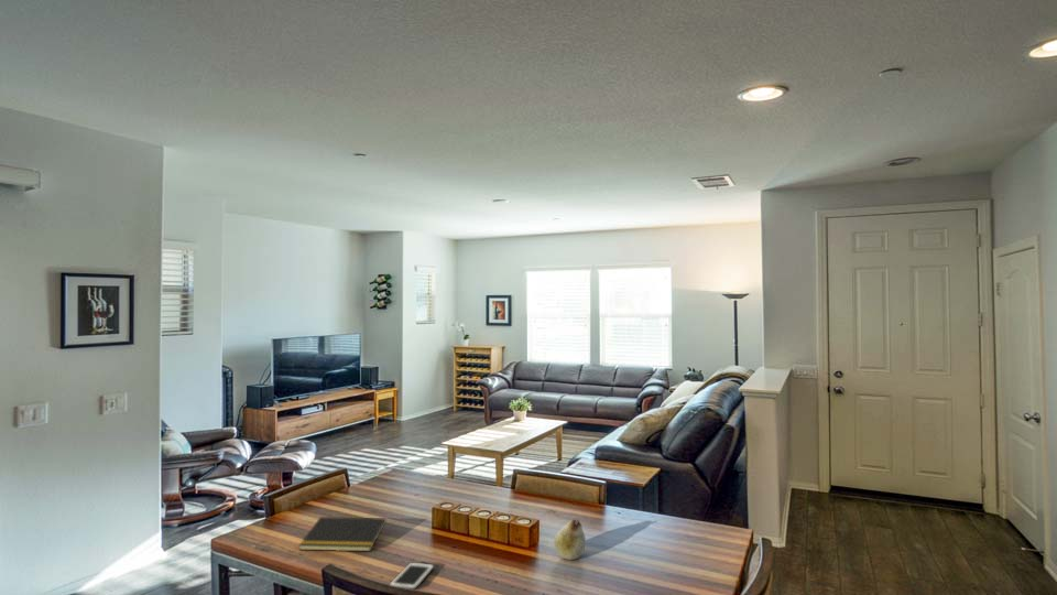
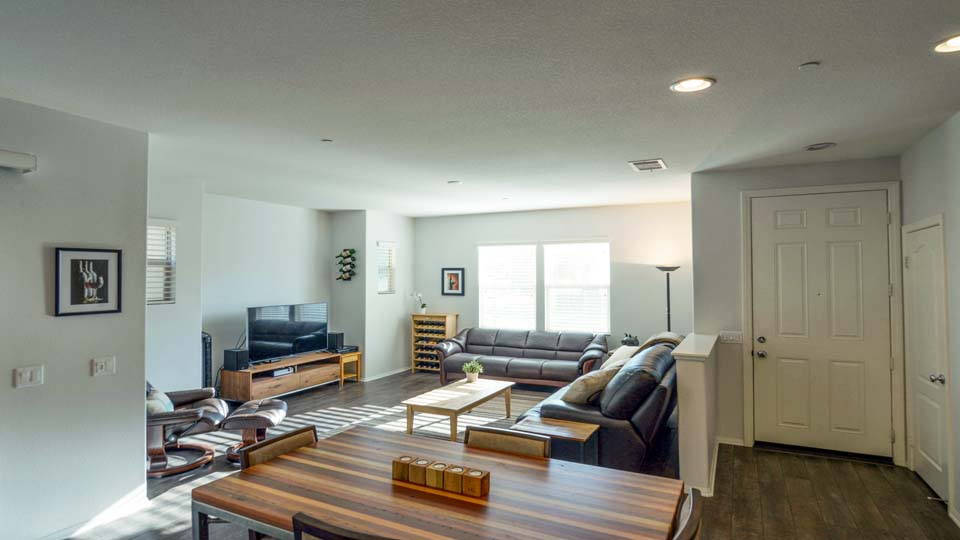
- fruit (569, 537)
- cell phone (412, 575)
- notepad (344, 533)
